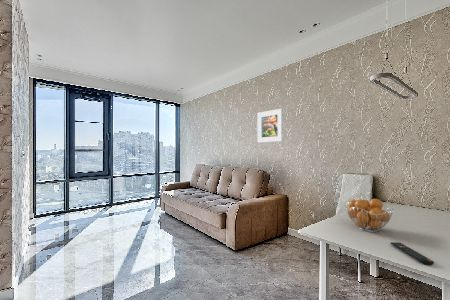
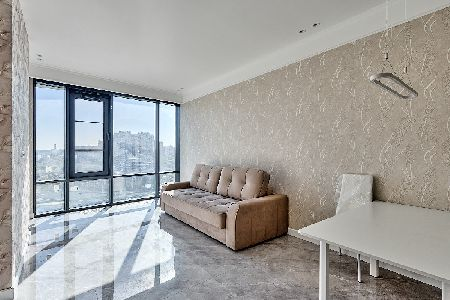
- remote control (410, 252)
- fruit basket (368, 213)
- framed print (269, 126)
